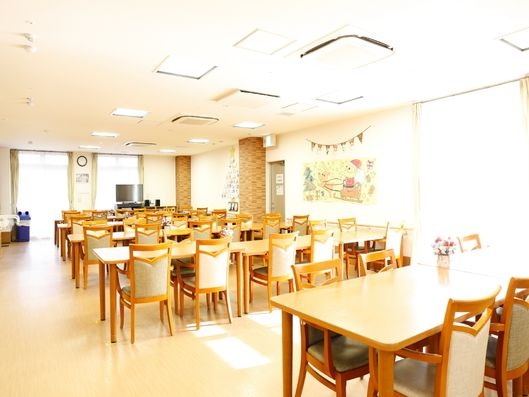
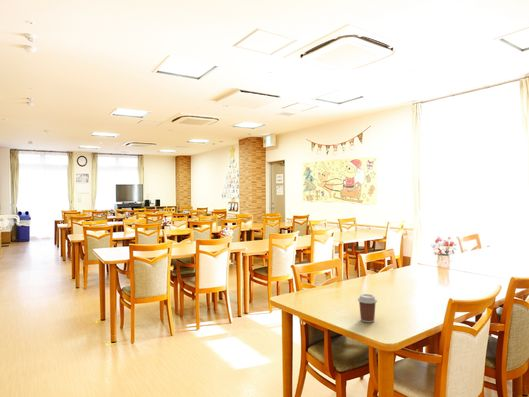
+ coffee cup (367, 308)
